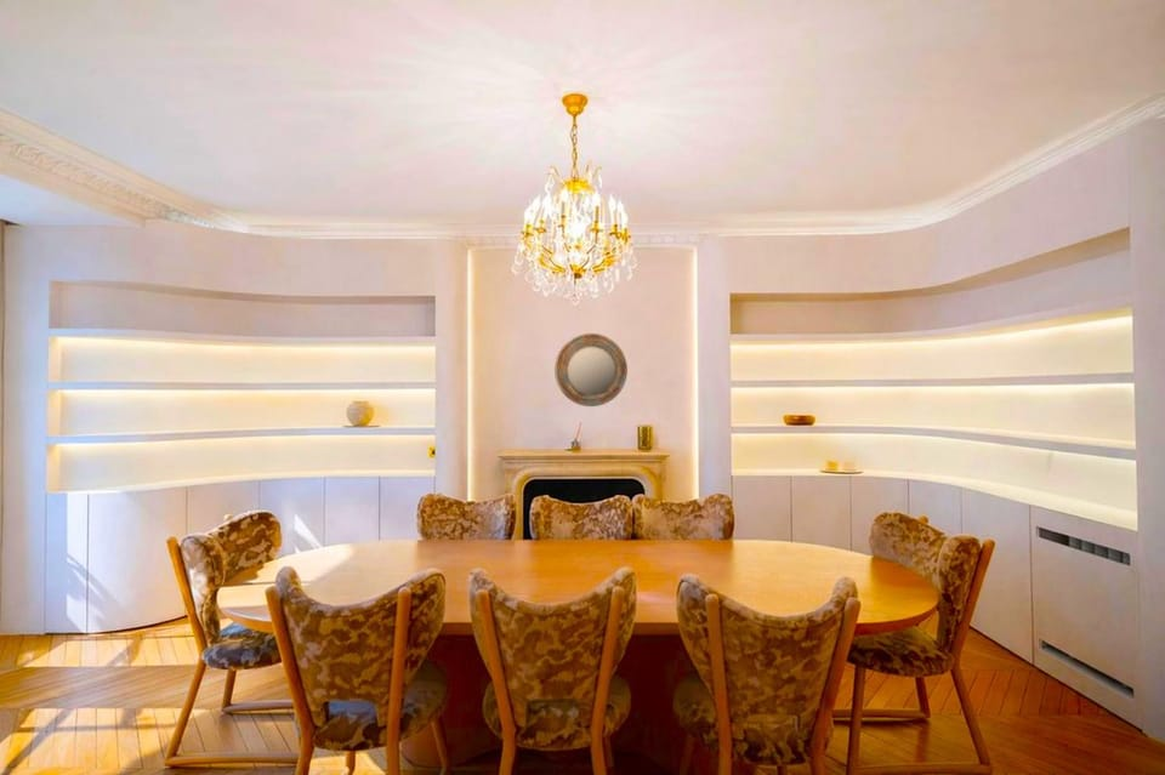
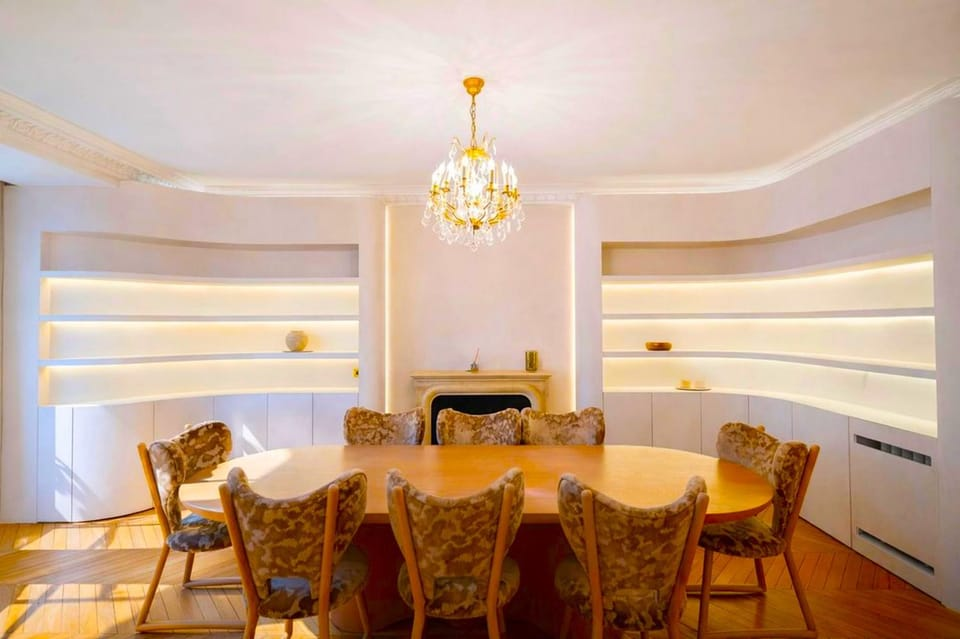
- home mirror (591, 370)
